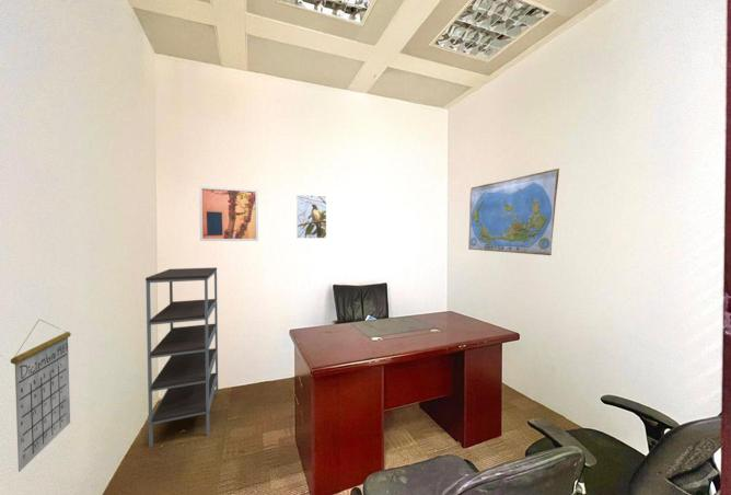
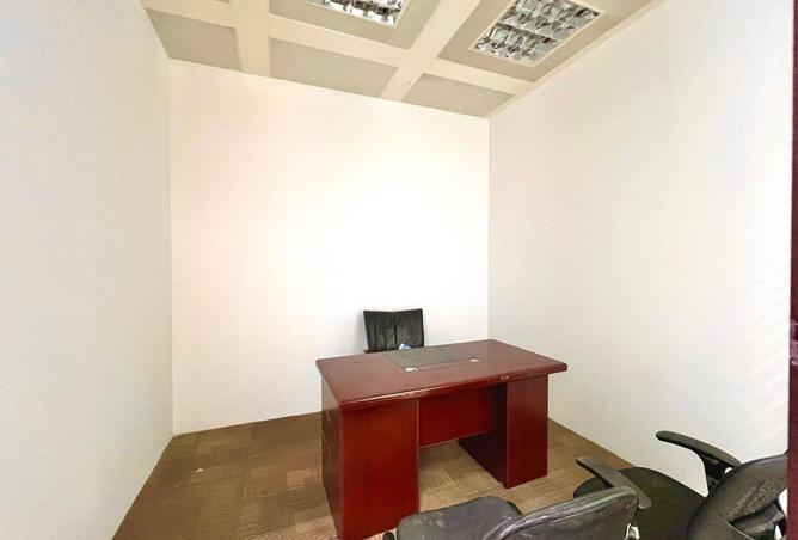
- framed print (312, 217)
- wall art (230, 215)
- calendar (45, 381)
- shelving unit (187, 345)
- world map (506, 216)
